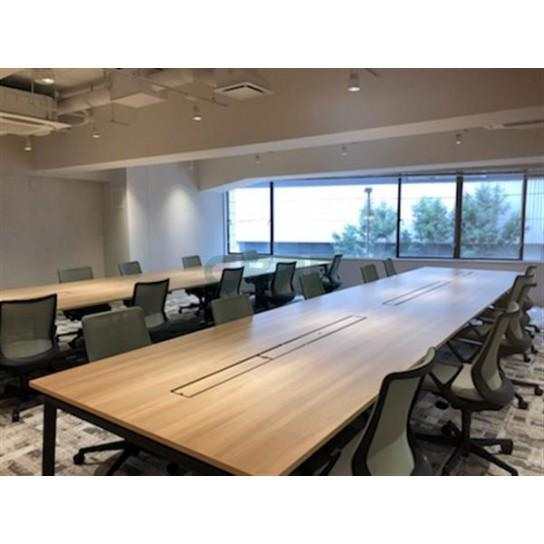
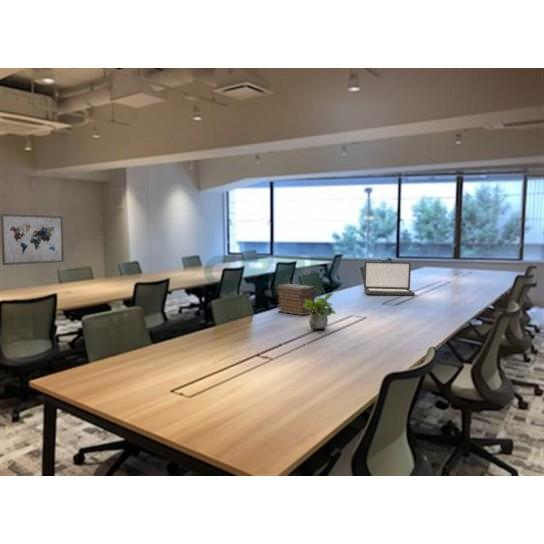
+ wall art (34, 239)
+ book stack (295, 299)
+ potted plant (319, 312)
+ laptop (389, 278)
